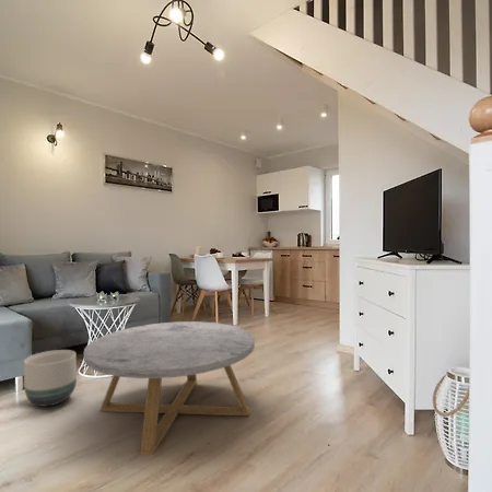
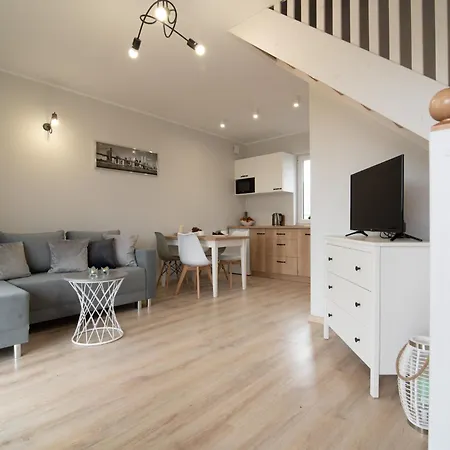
- planter (50, 379)
- coffee table (173, 375)
